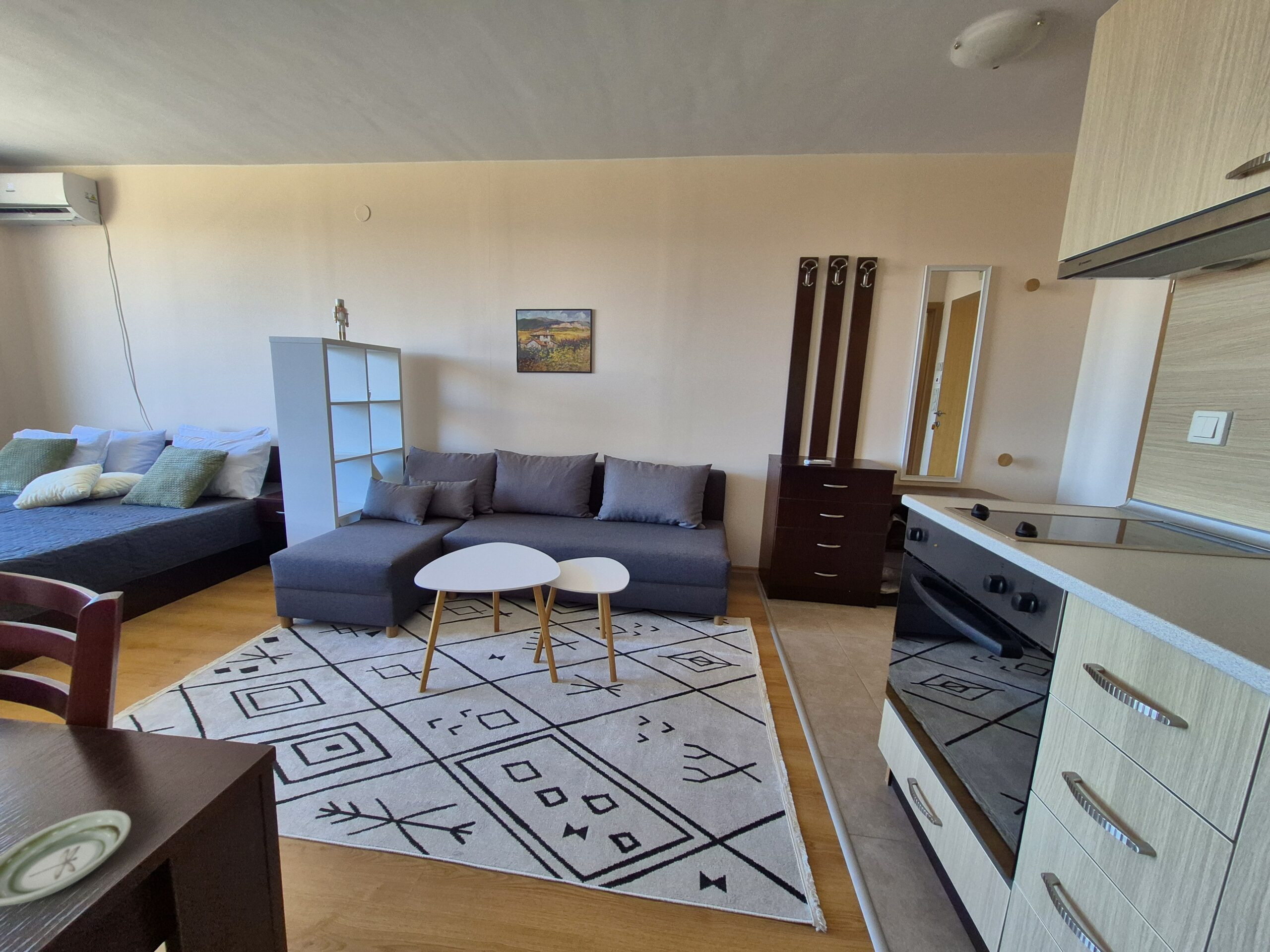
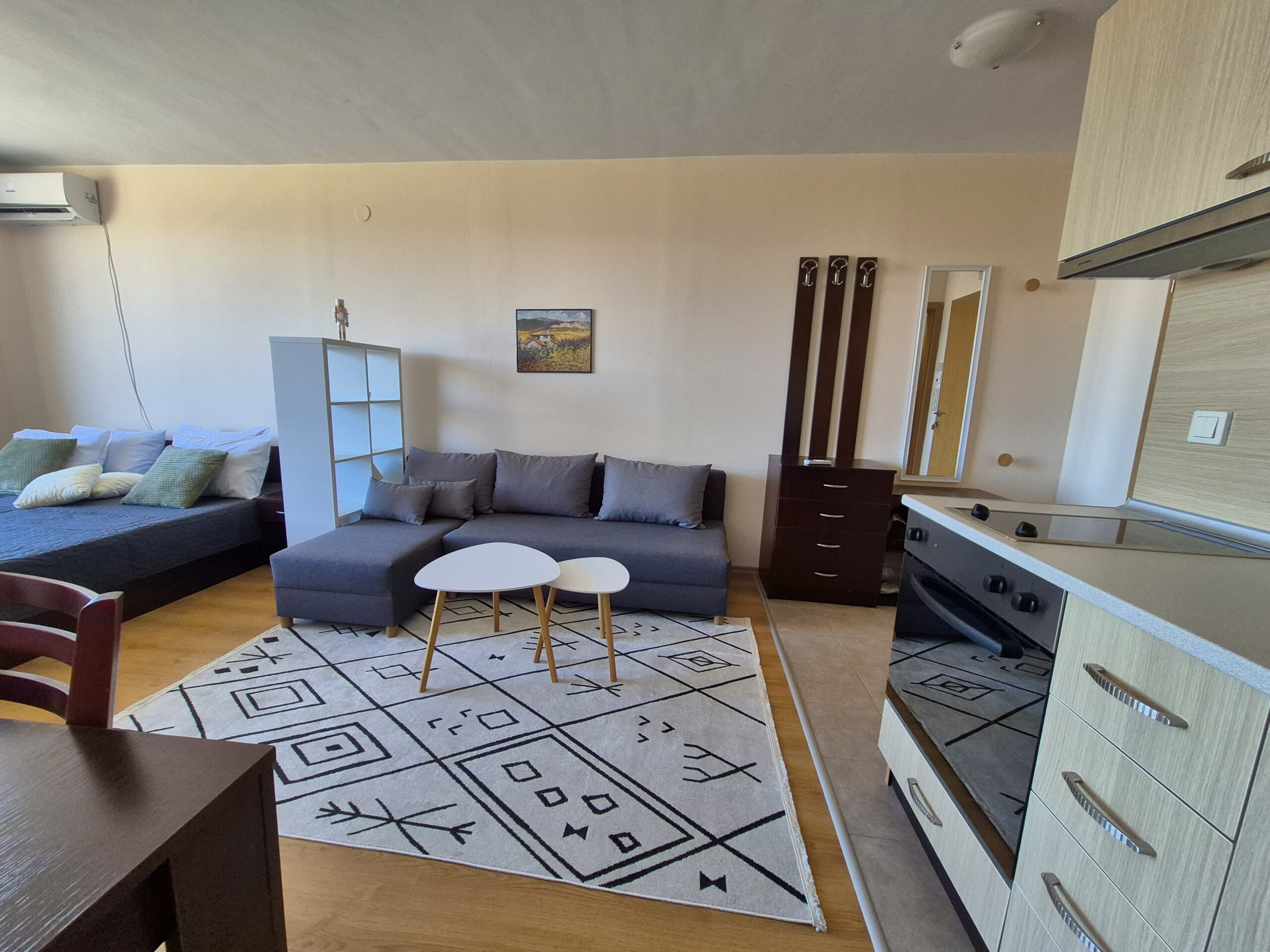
- saucer (60, 861)
